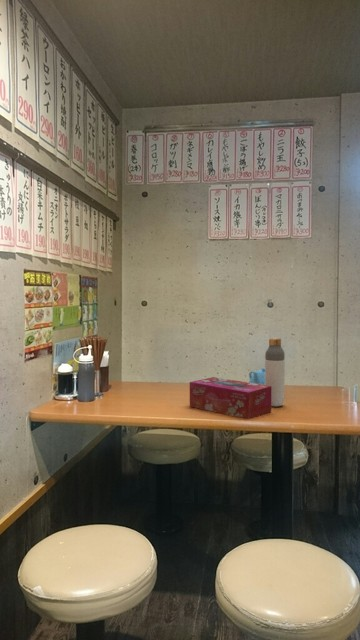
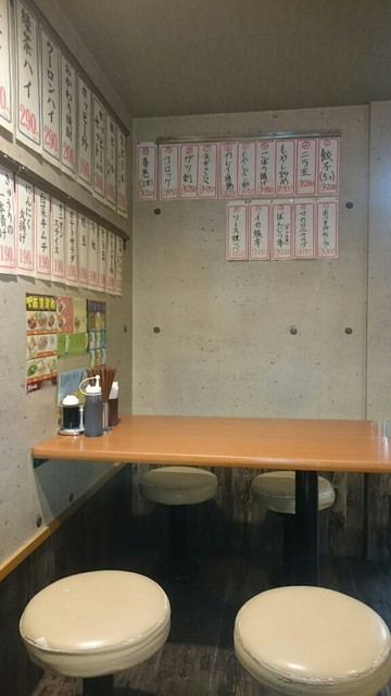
- bottle (274, 371)
- tissue box (229, 396)
- teapot (263, 381)
